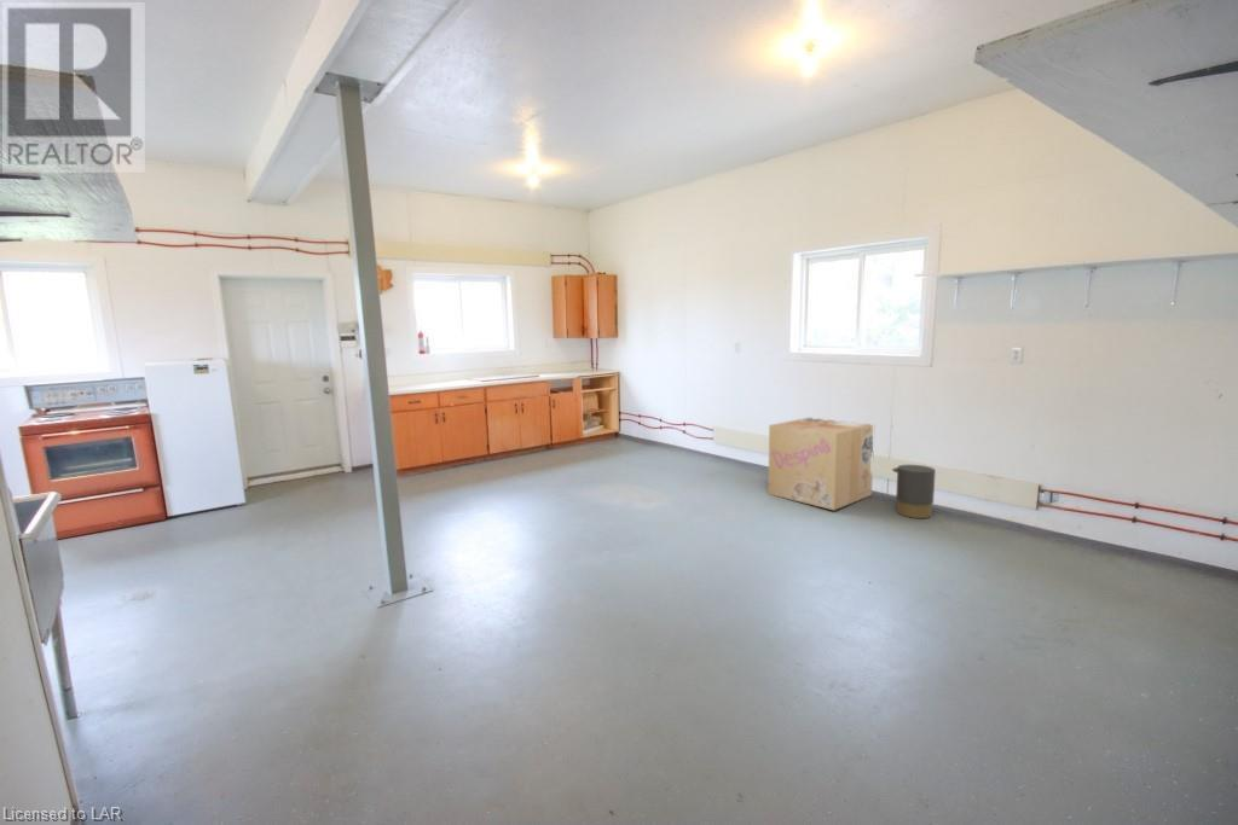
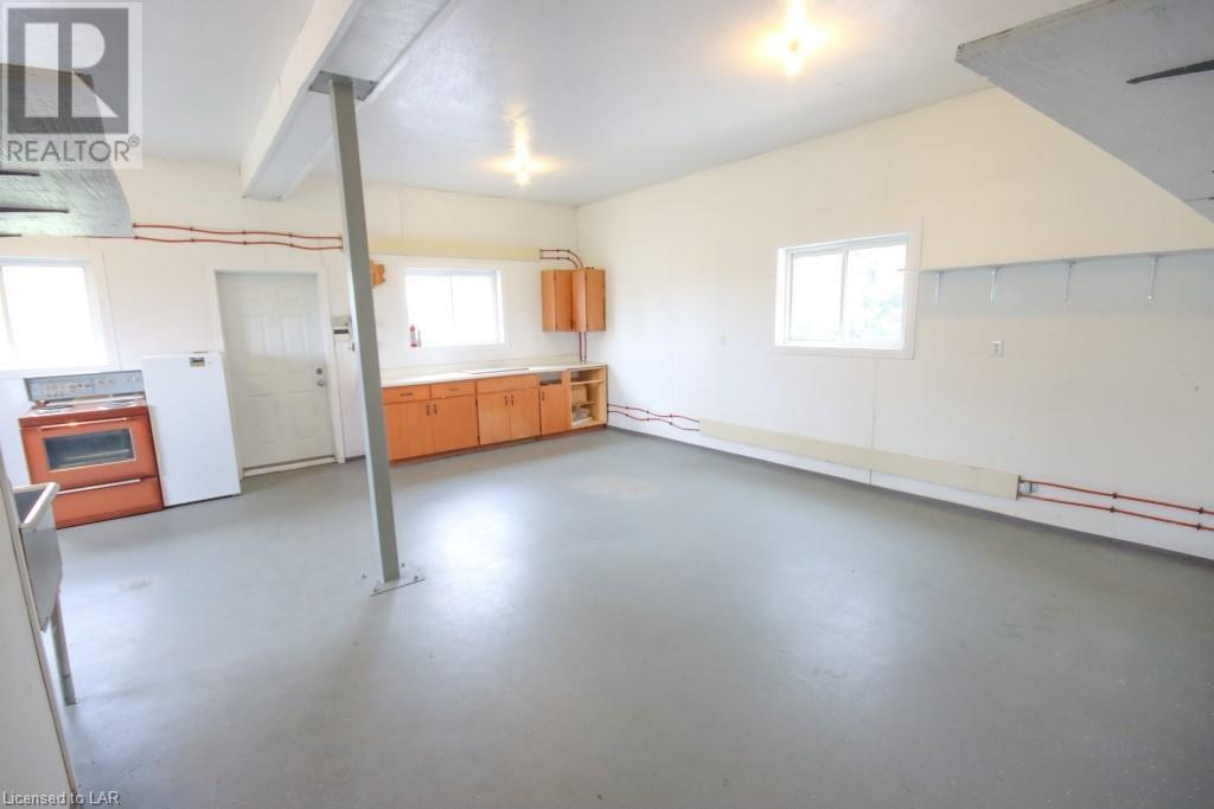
- cardboard box (820, 459)
- trash can (912, 488)
